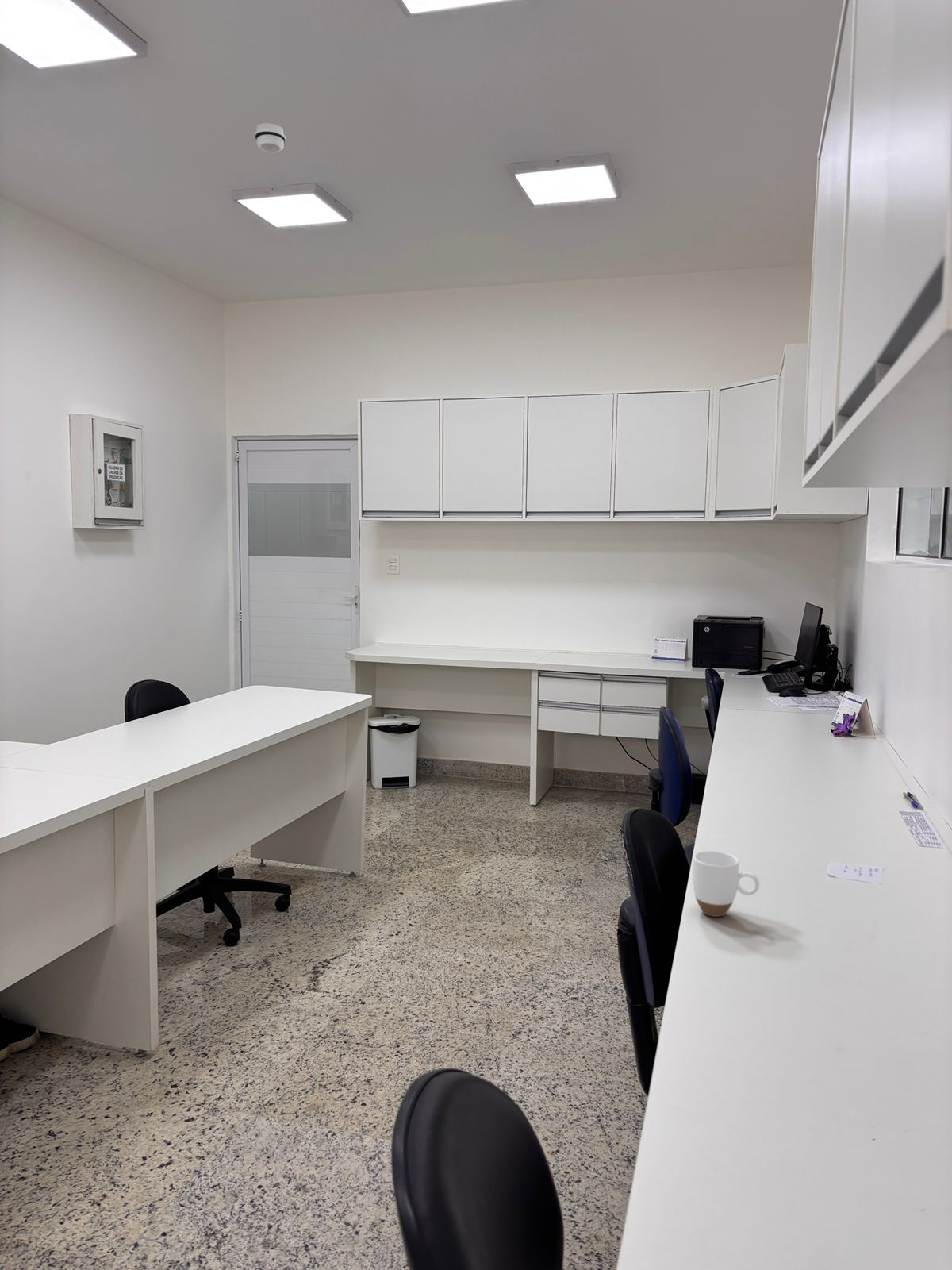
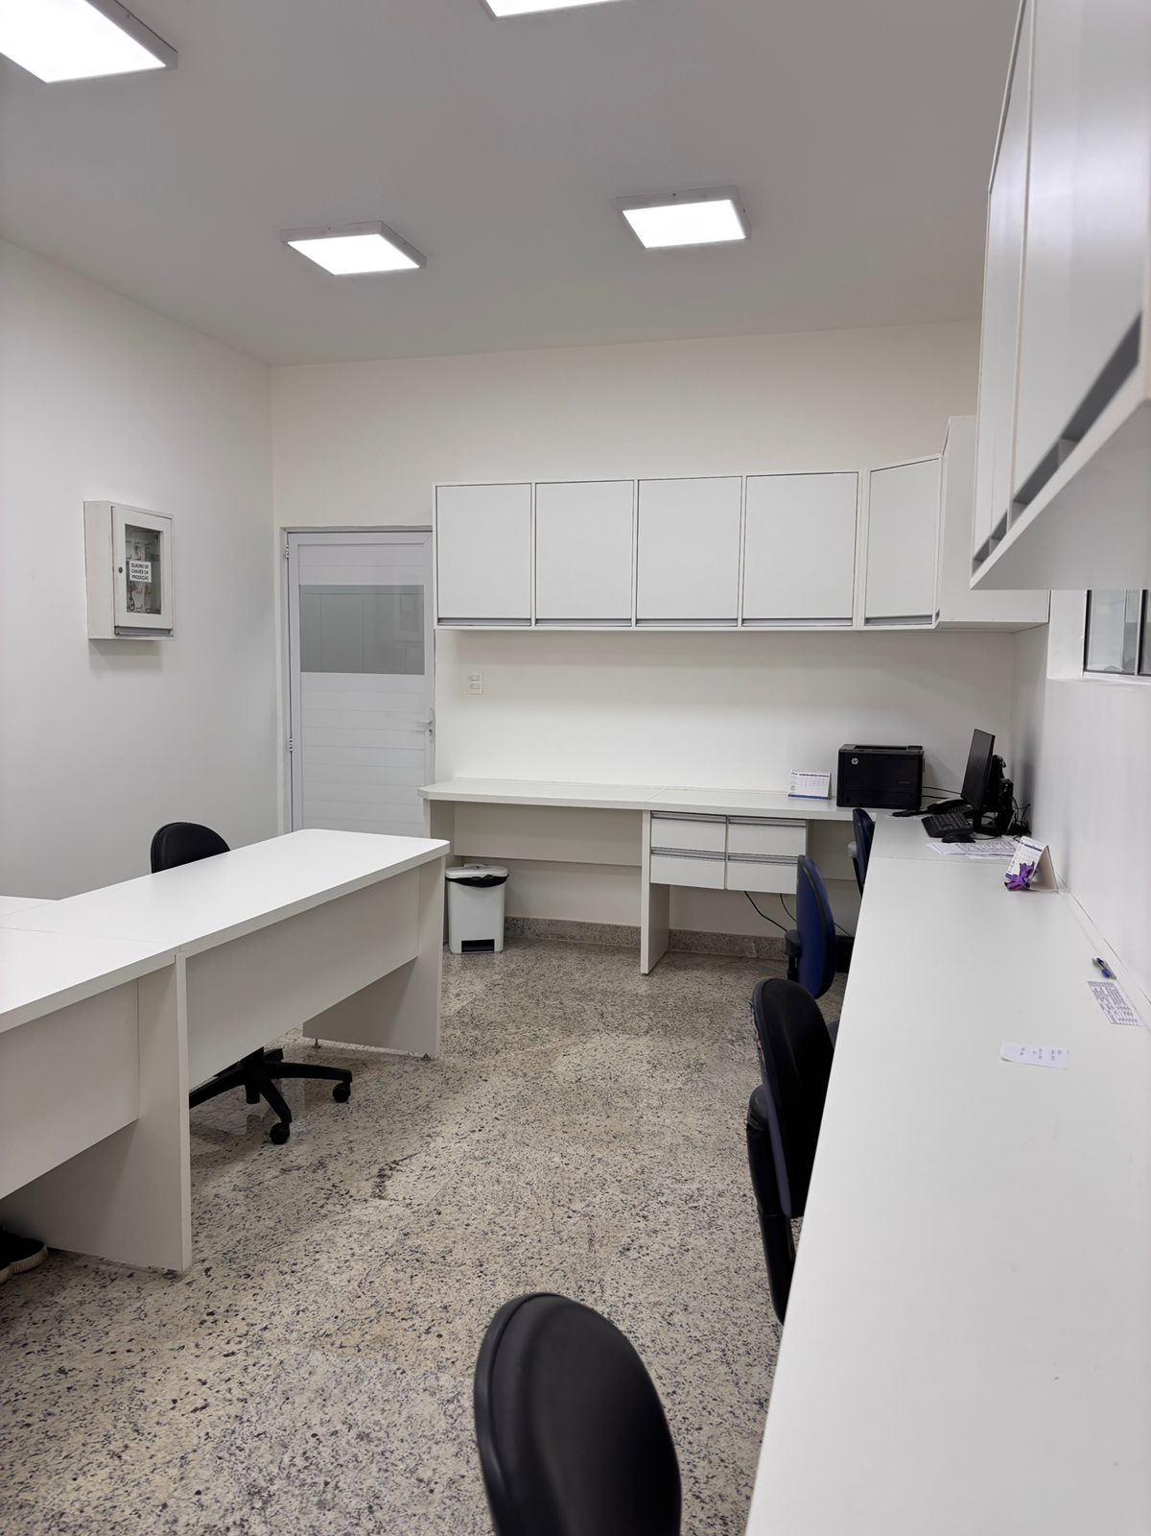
- smoke detector (270, 138)
- mug (725, 887)
